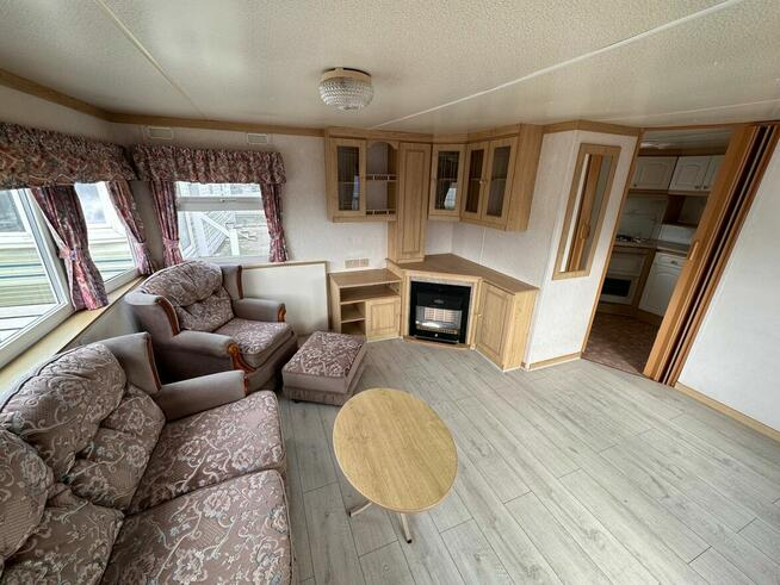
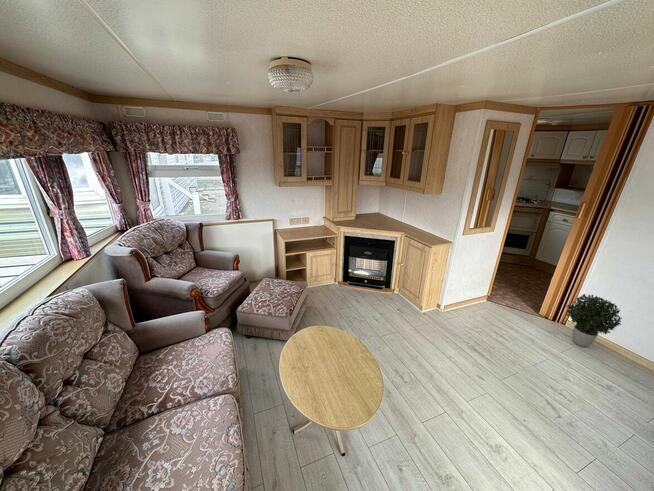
+ potted plant (590, 321)
